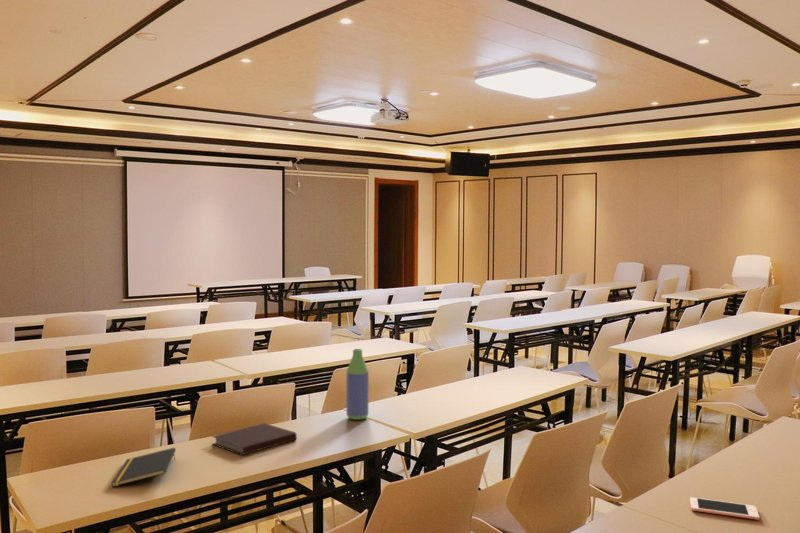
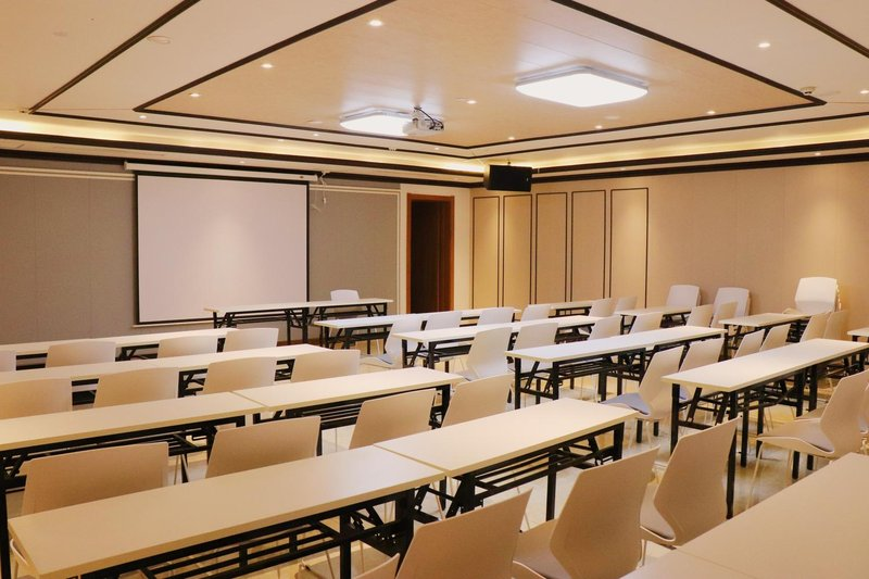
- notebook (254, 438)
- bottle (357, 383)
- notepad (145, 466)
- cell phone (723, 508)
